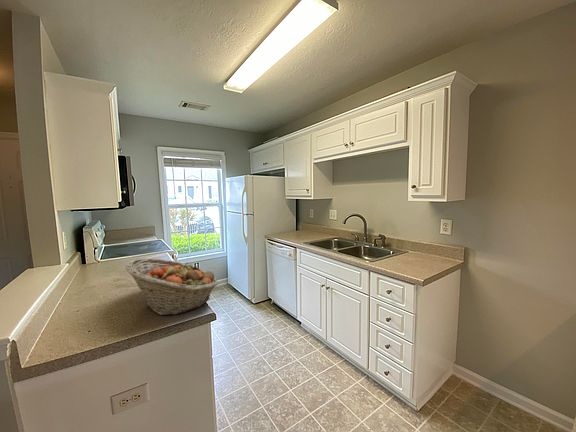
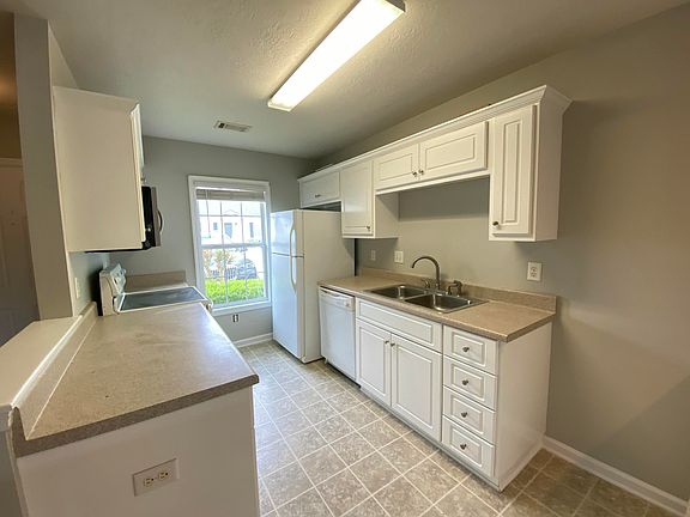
- fruit basket (174, 280)
